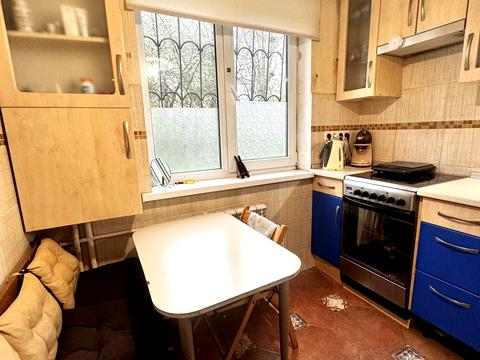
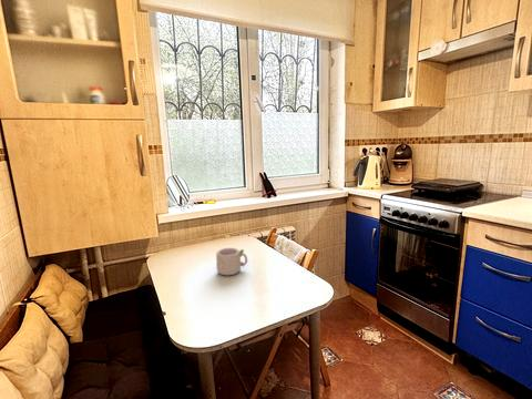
+ mug (232, 259)
